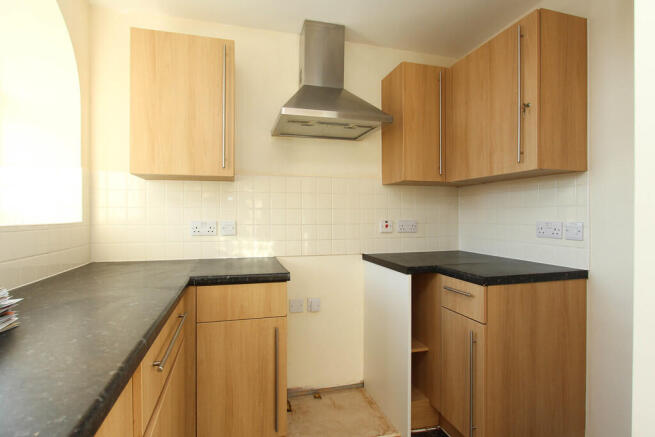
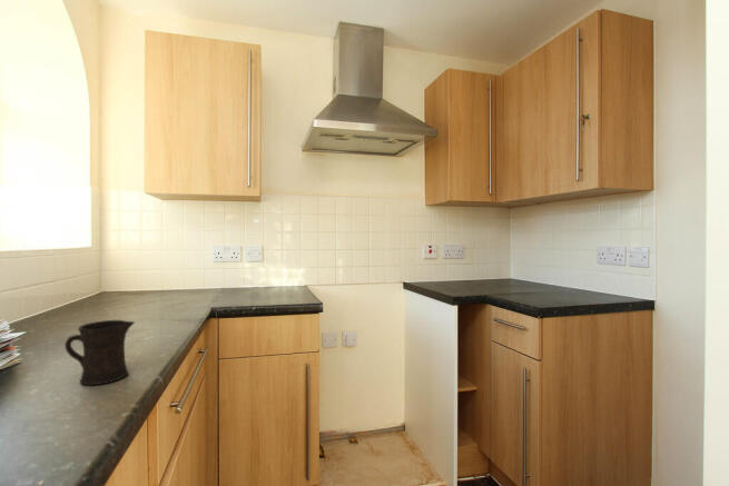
+ mug (101, 350)
